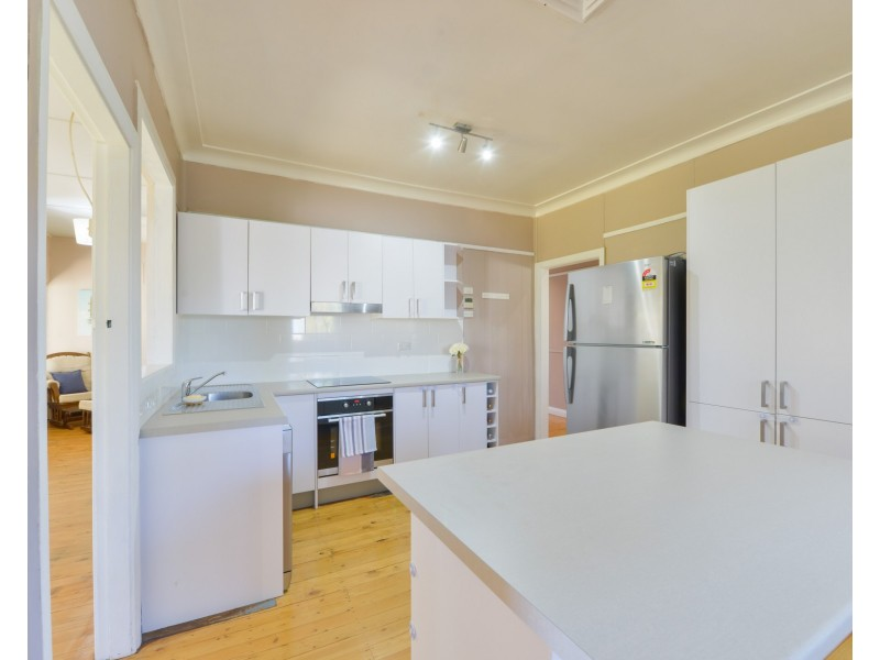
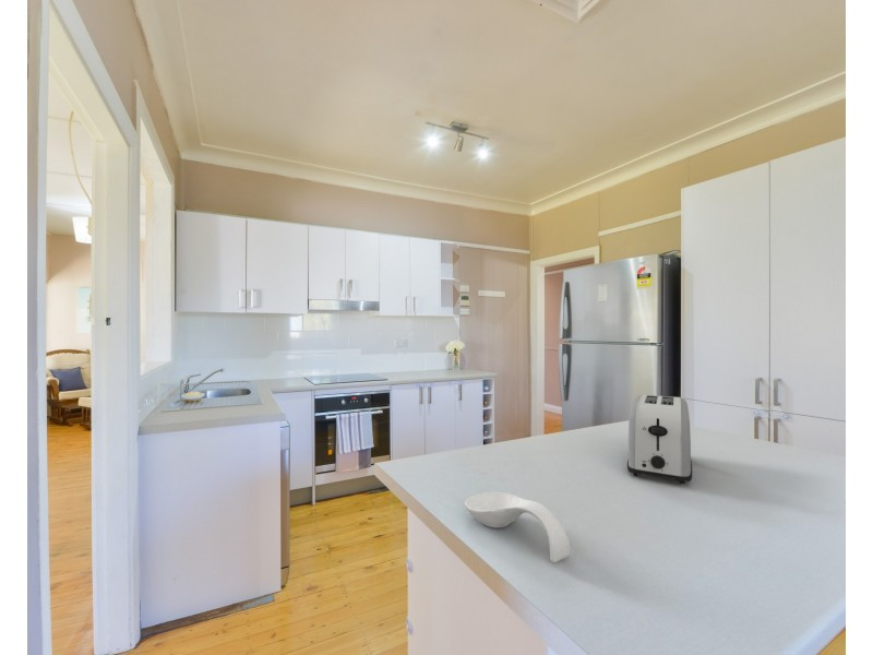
+ toaster (659, 432)
+ spoon rest (514, 513)
